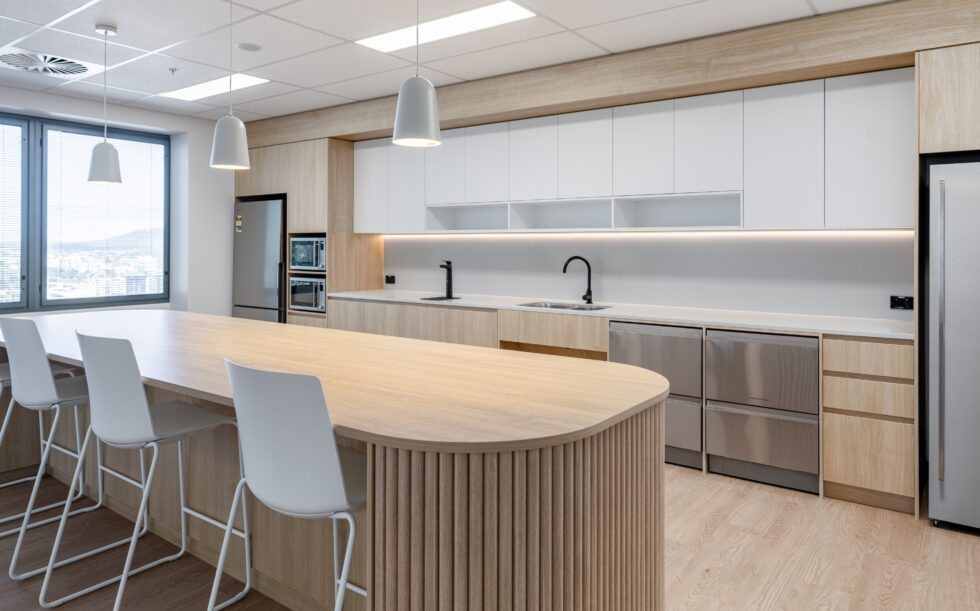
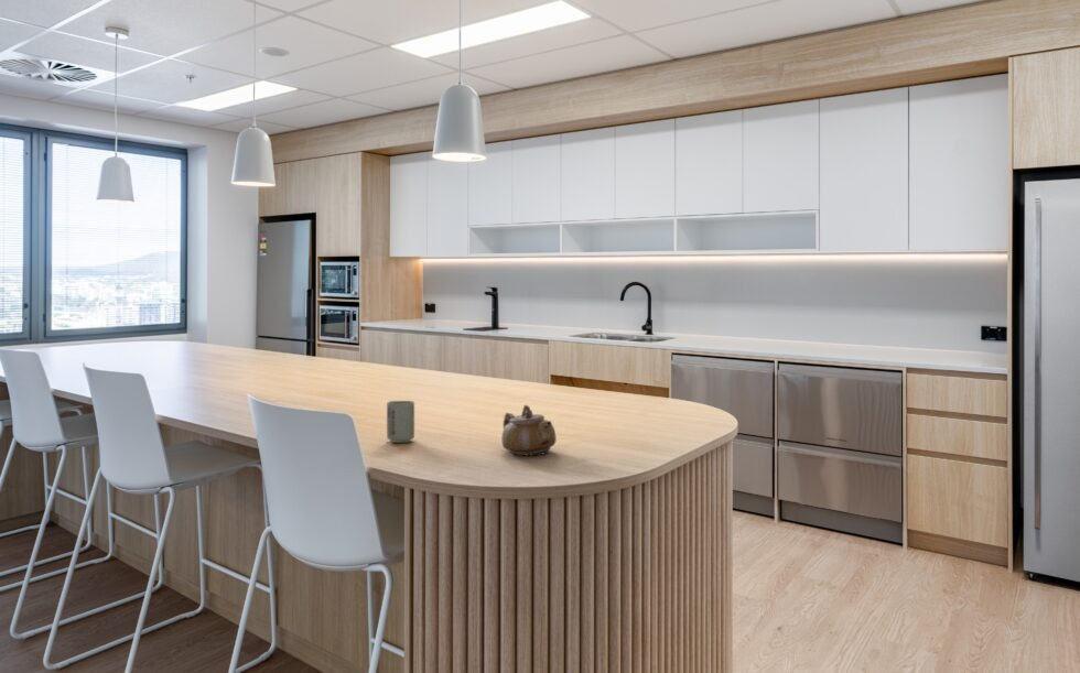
+ teapot (528, 427)
+ cup (400, 421)
